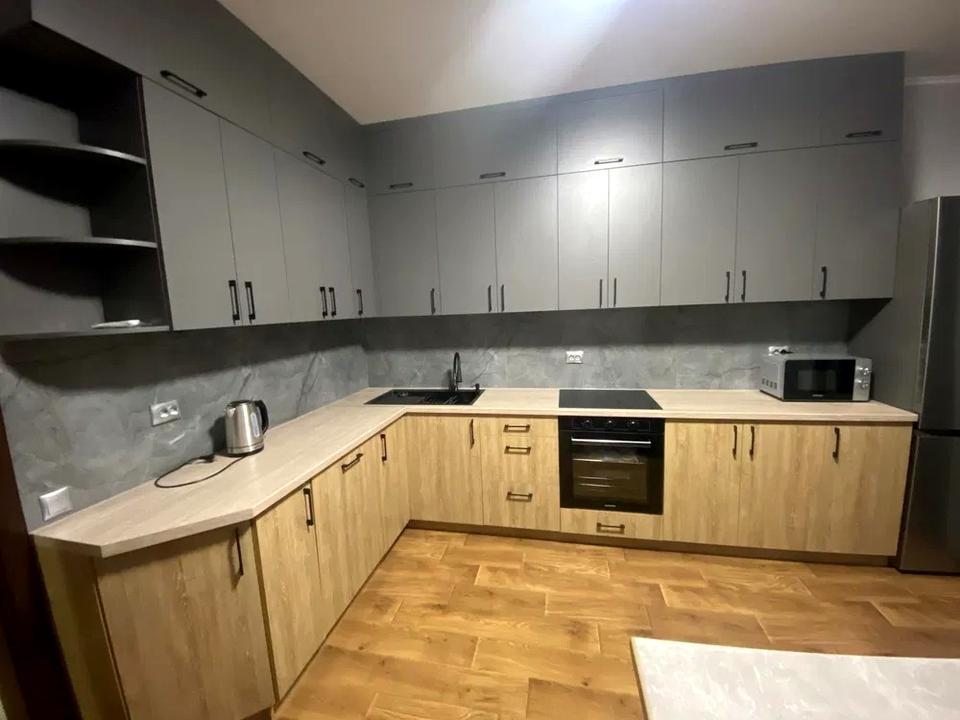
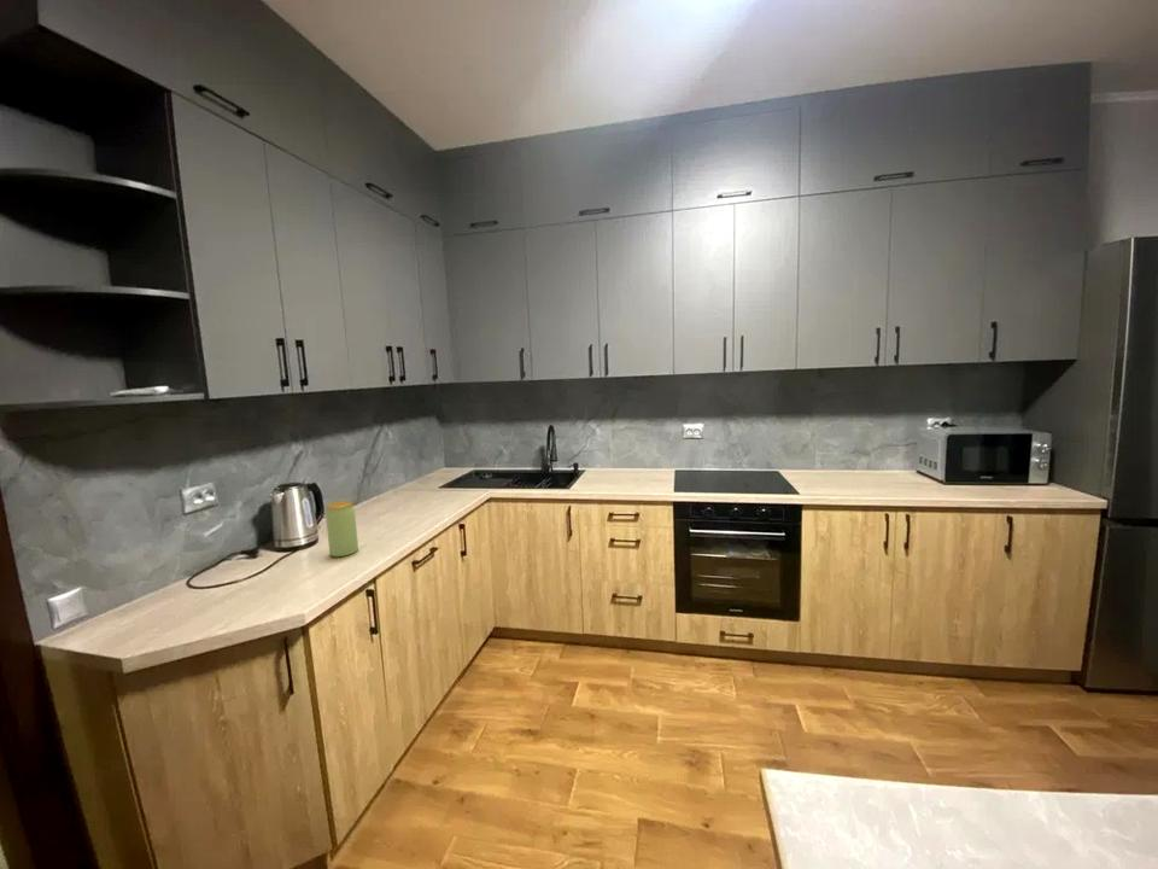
+ jar (341, 527)
